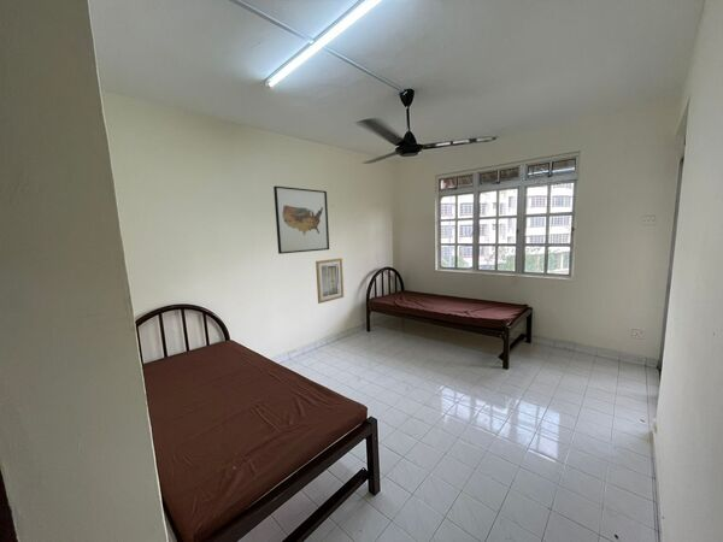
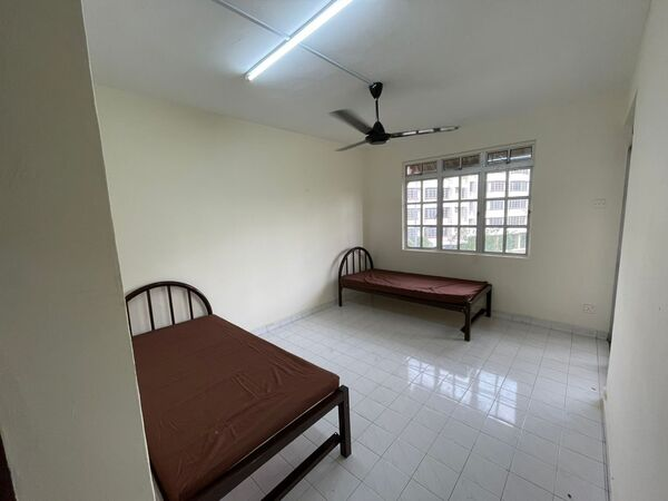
- wall art (330, 279)
- wall art (304, 220)
